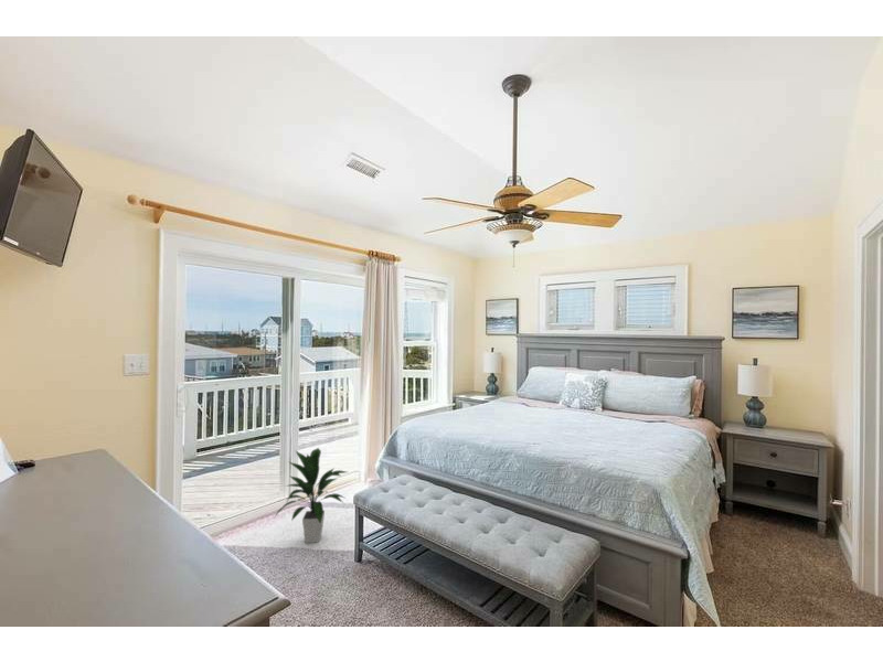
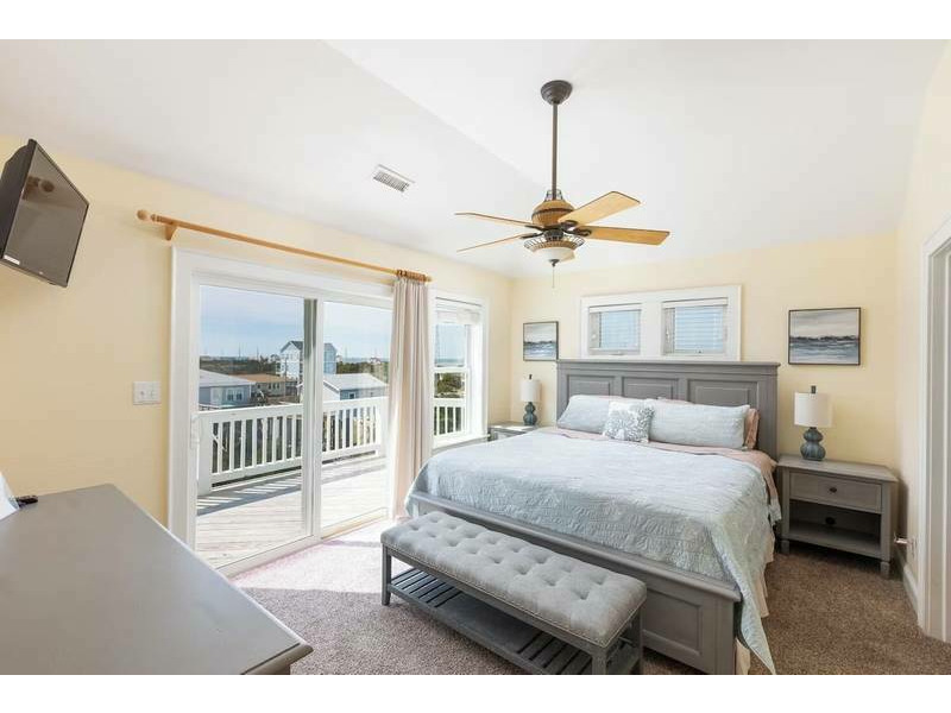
- indoor plant (311, 492)
